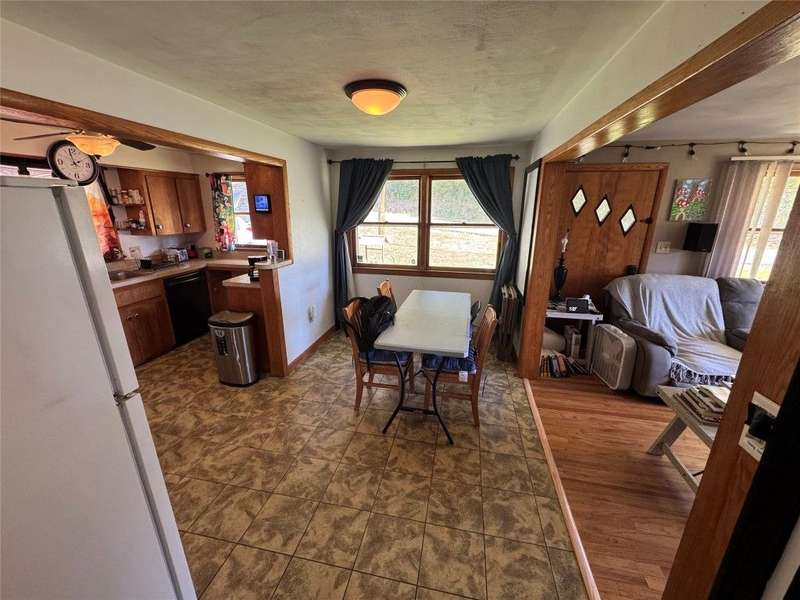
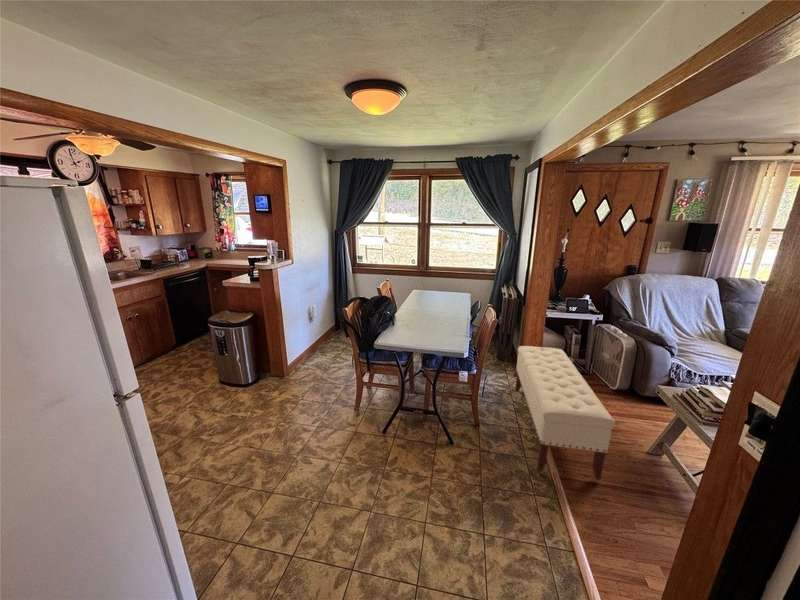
+ bench (552, 400)
